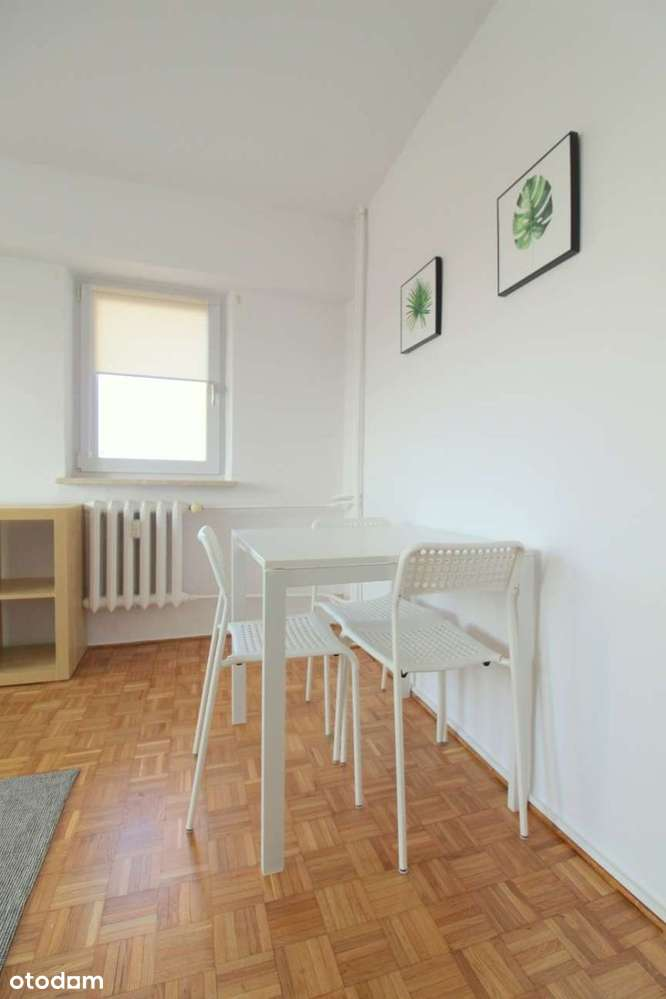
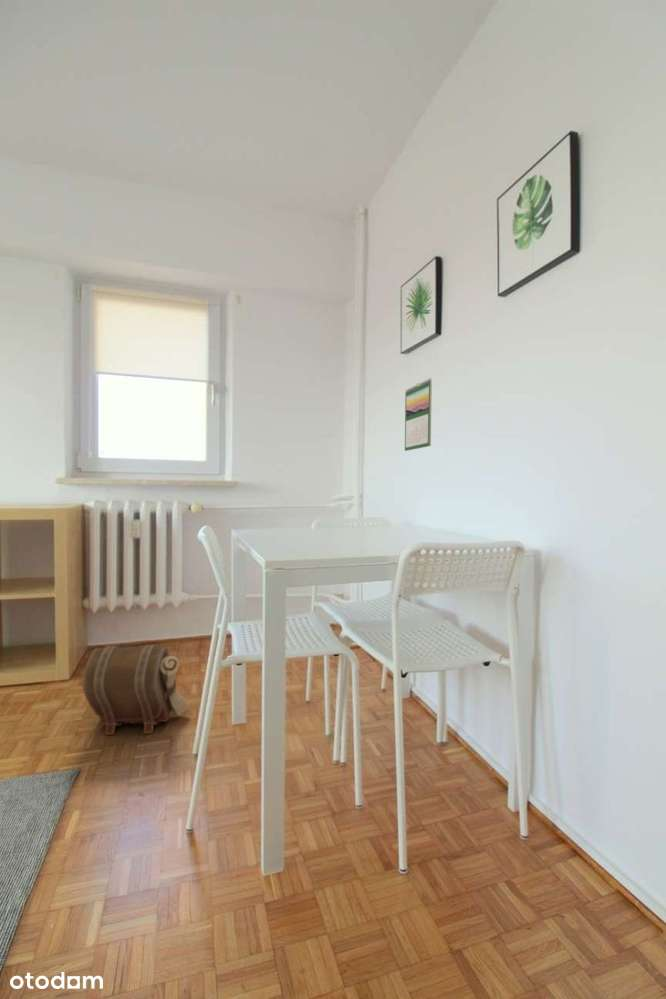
+ pouch (134, 685)
+ calendar (417, 415)
